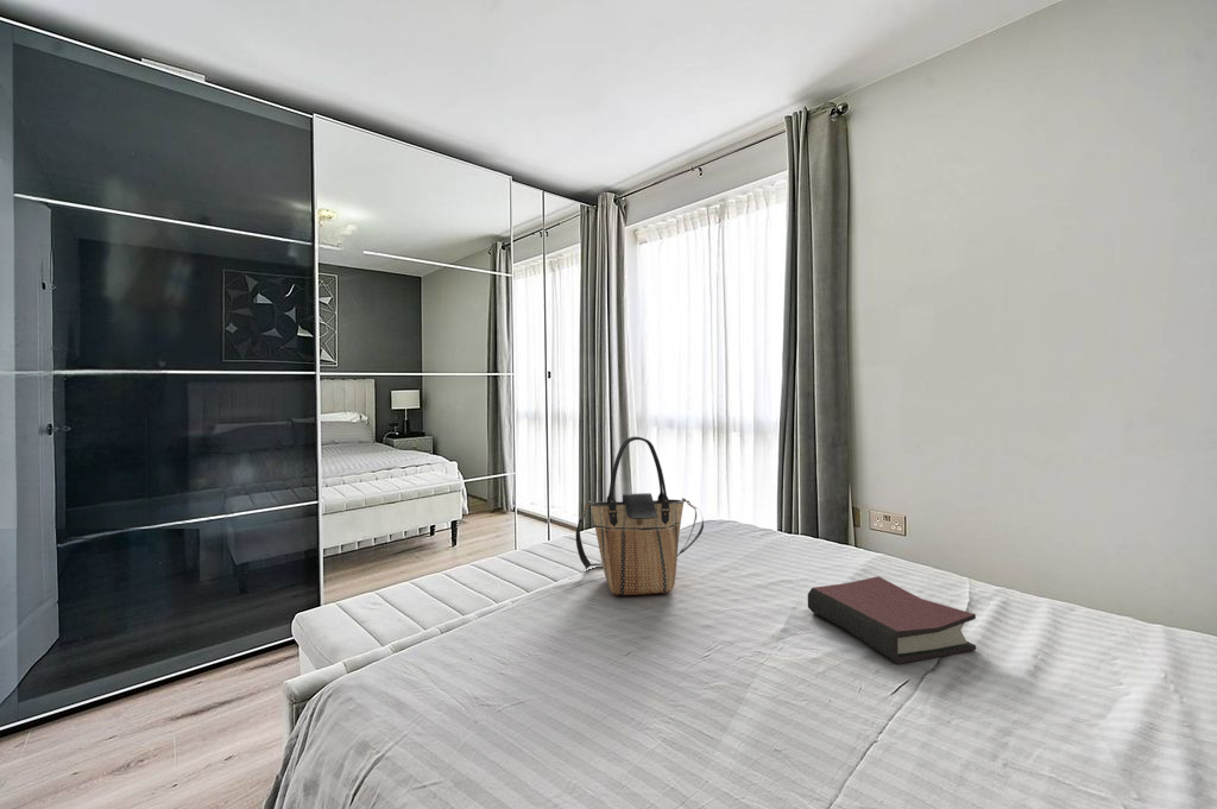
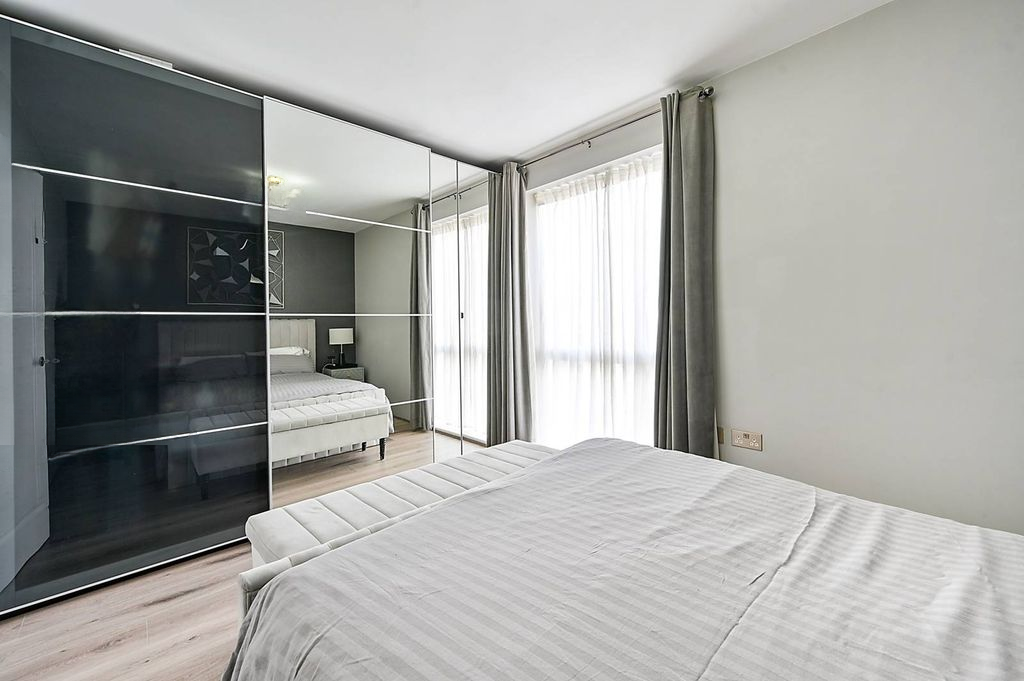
- tote bag (638, 507)
- hardback book (884, 613)
